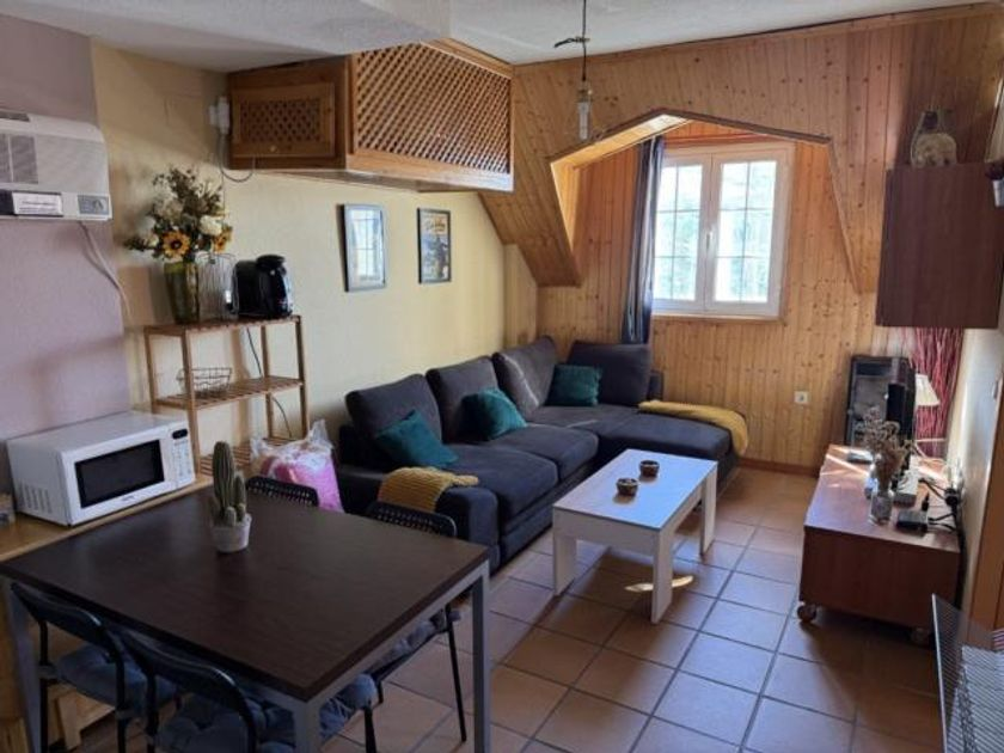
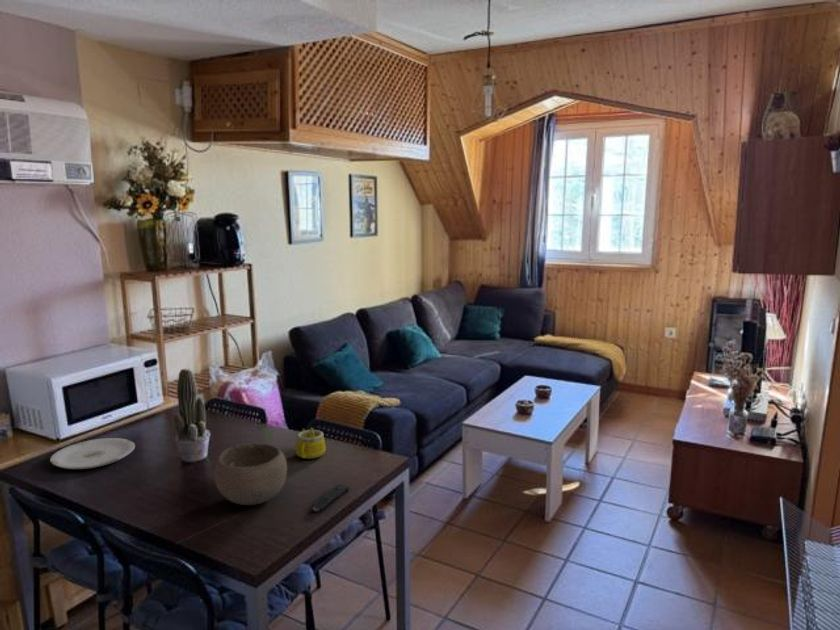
+ plate (94, 454)
+ mug (308, 440)
+ remote control (330, 497)
+ bowl (251, 476)
